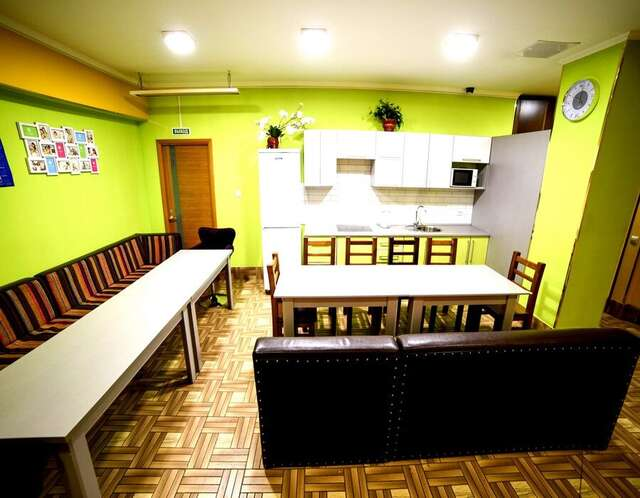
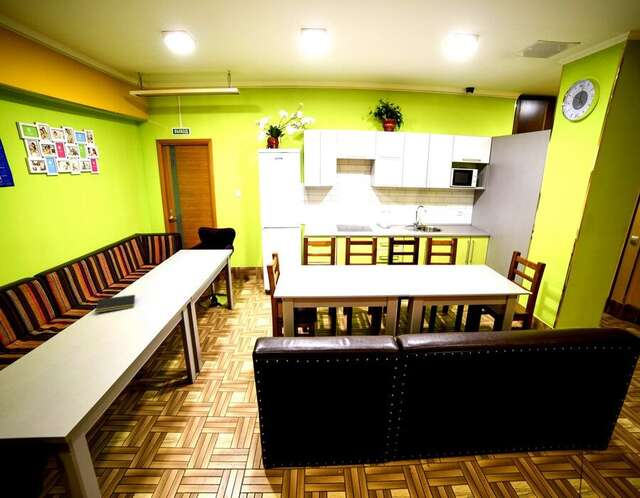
+ notepad (116, 303)
